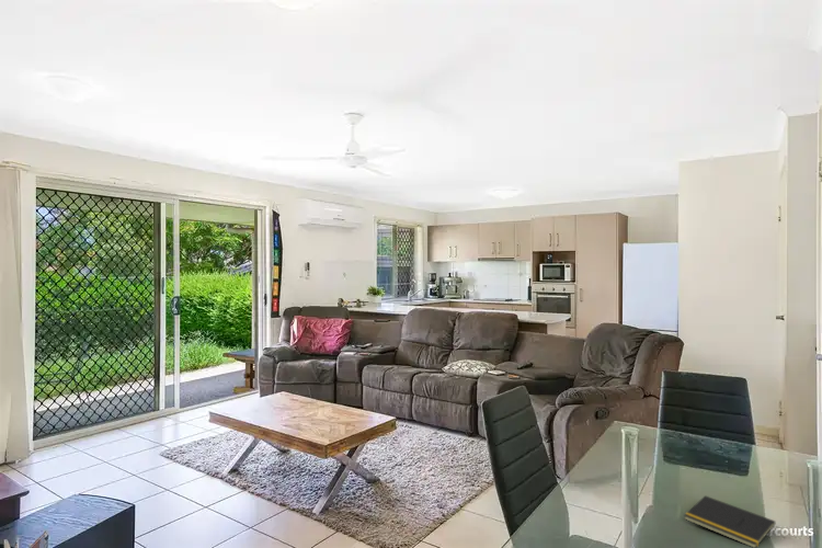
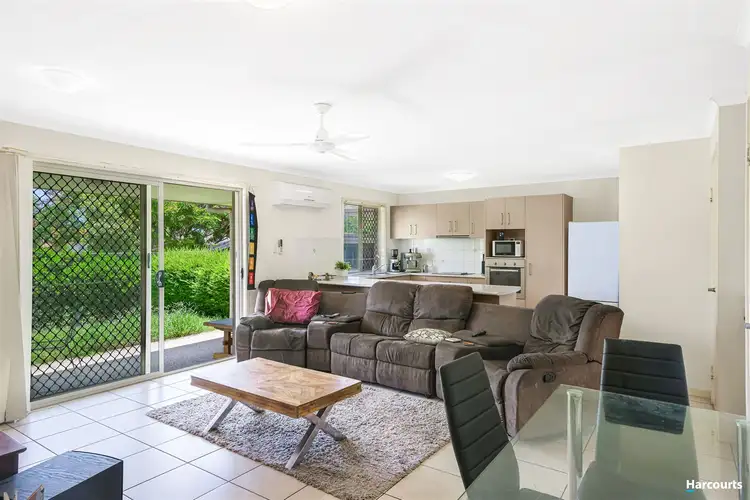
- notepad (728, 520)
